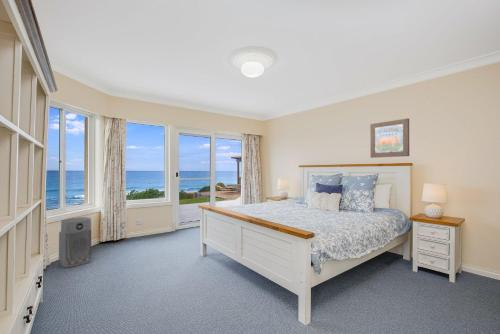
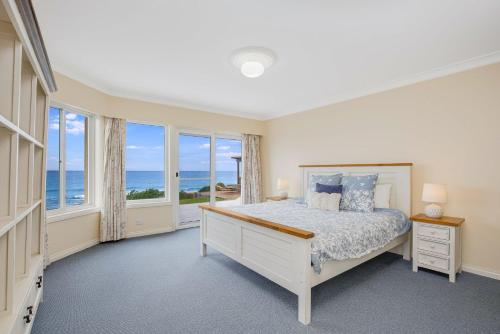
- wall art (388, 139)
- air purifier (75, 240)
